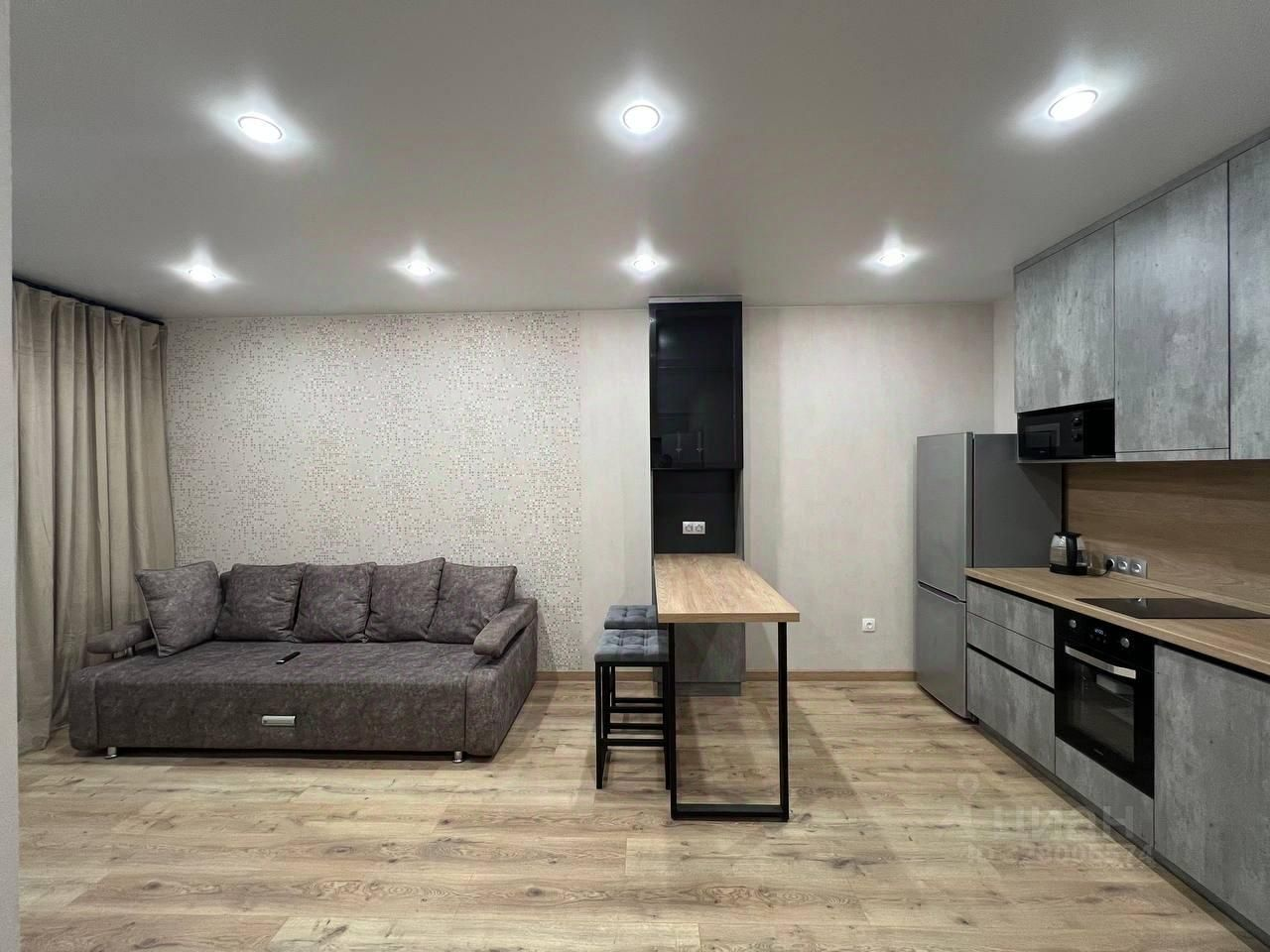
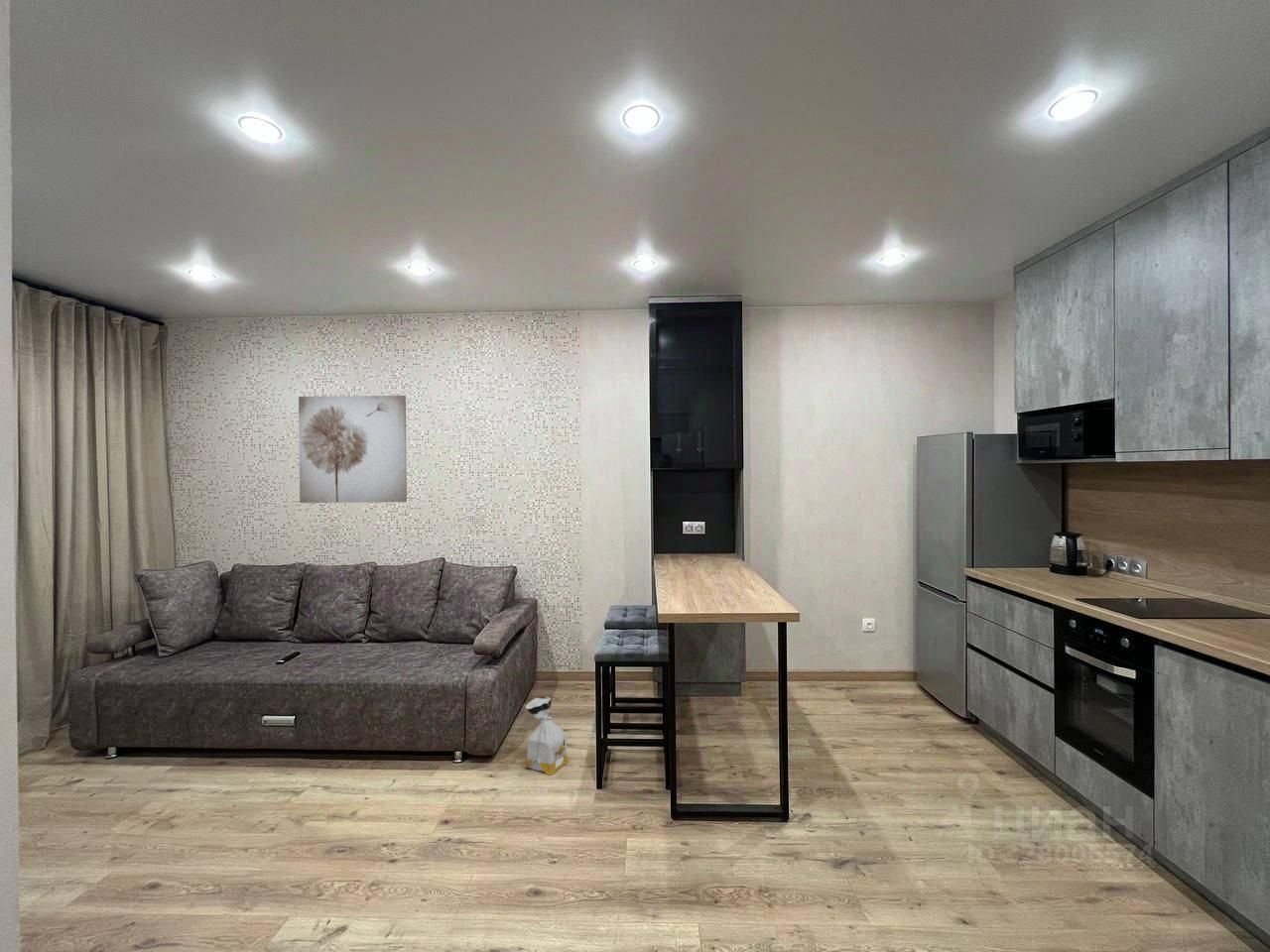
+ bag (545, 730)
+ wall art (352, 449)
